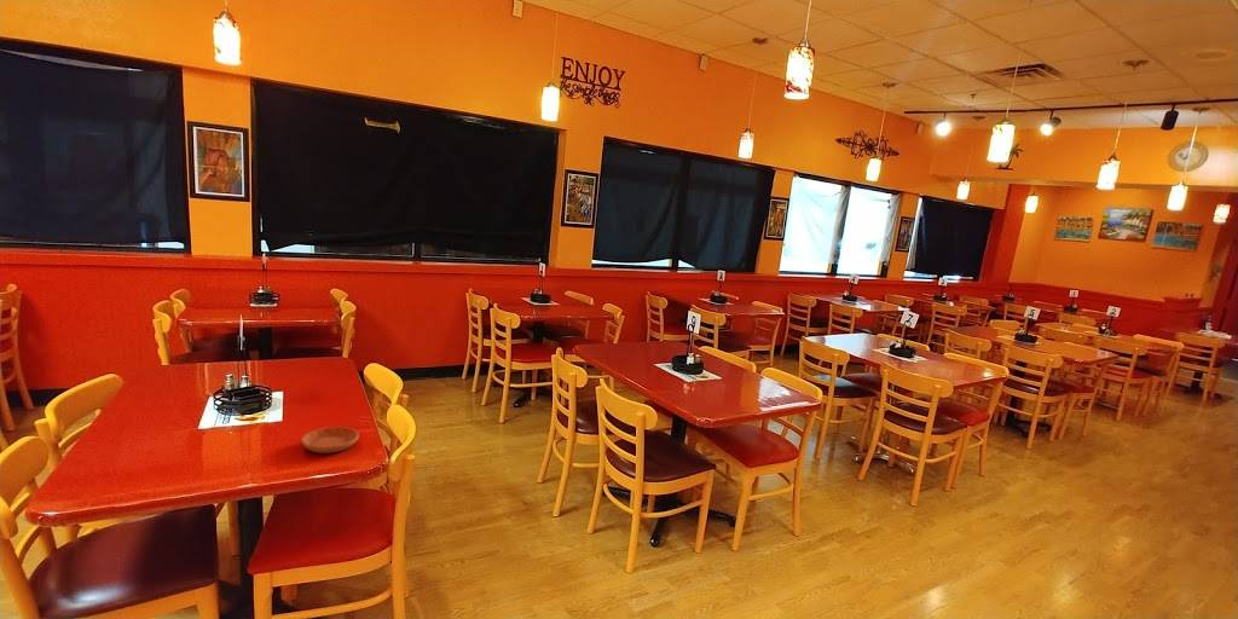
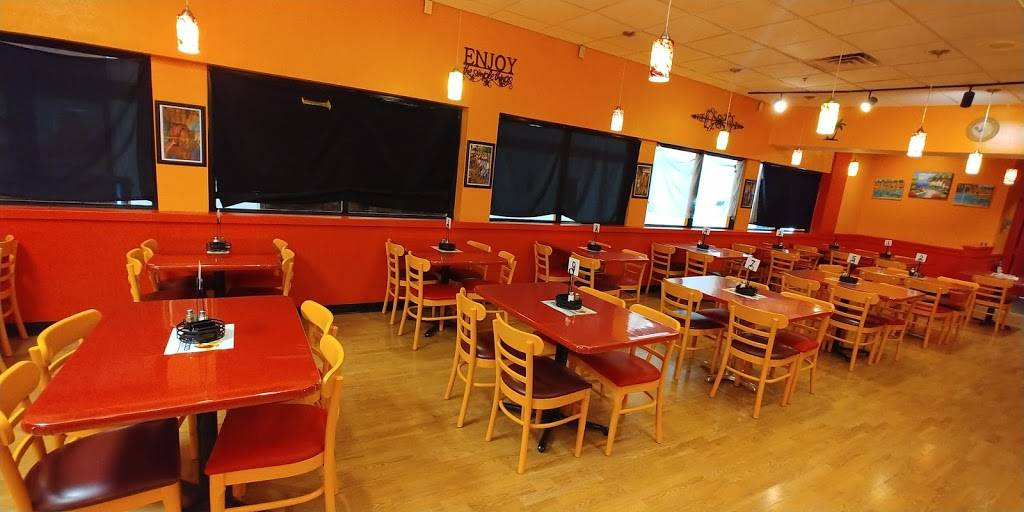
- saucer (330, 440)
